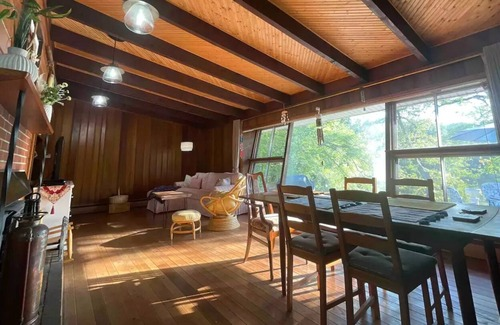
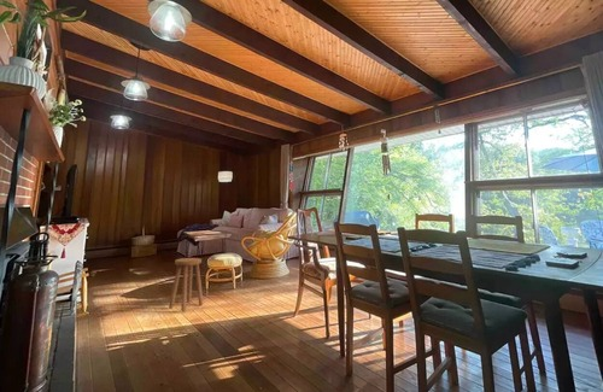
+ stool (186, 282)
